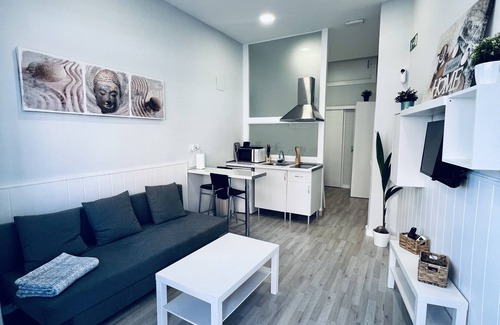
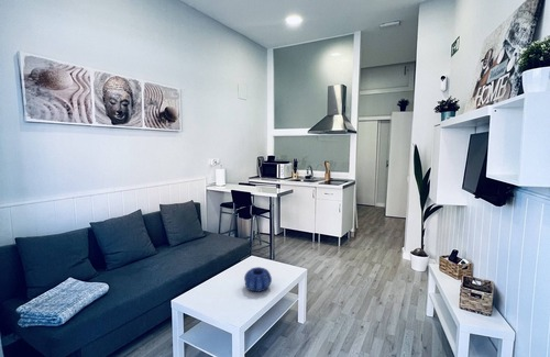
+ decorative bowl (257, 278)
